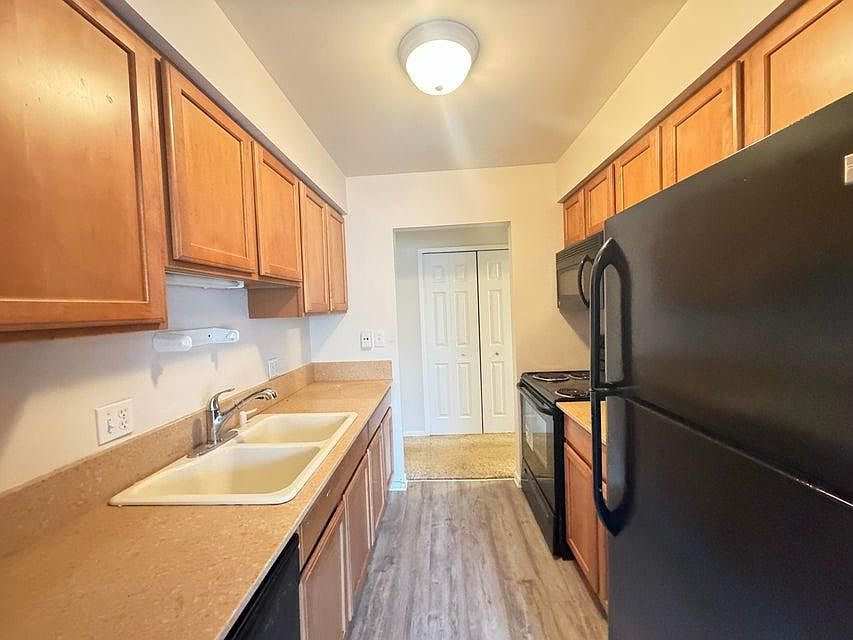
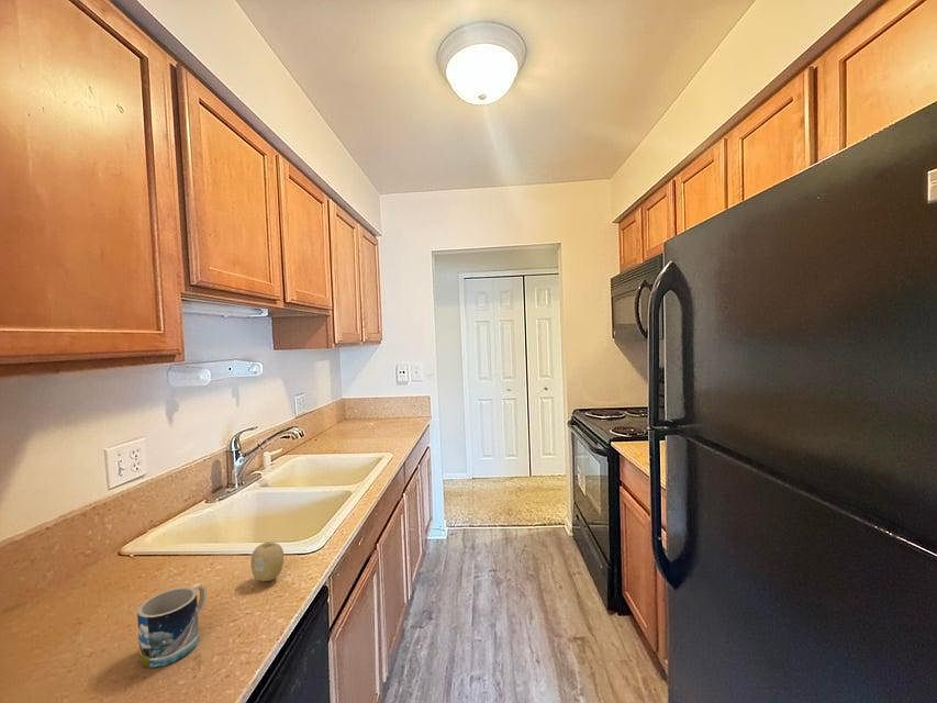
+ fruit (267, 561)
+ mug (178, 617)
